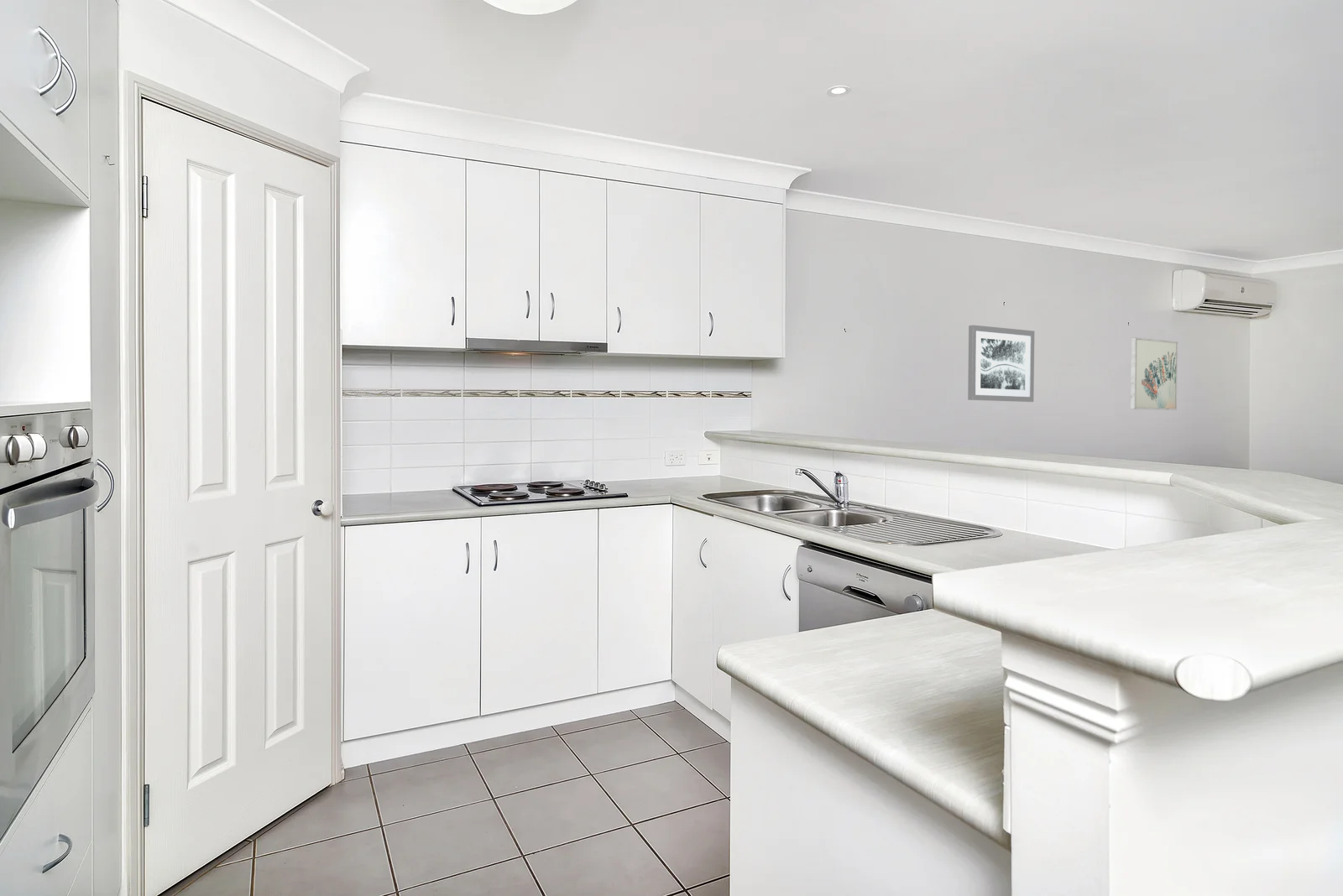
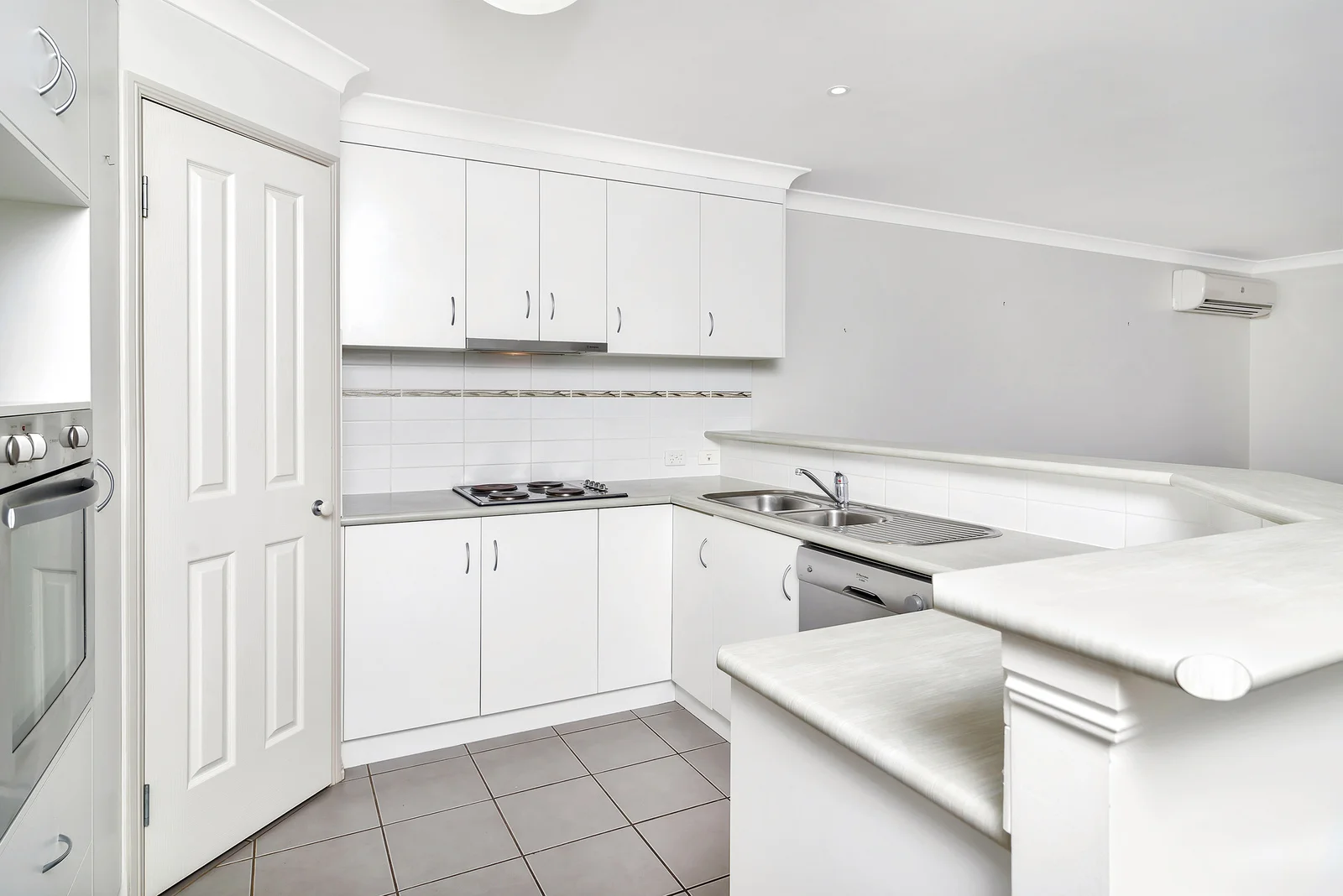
- wall art (1154, 374)
- wall art (1001, 364)
